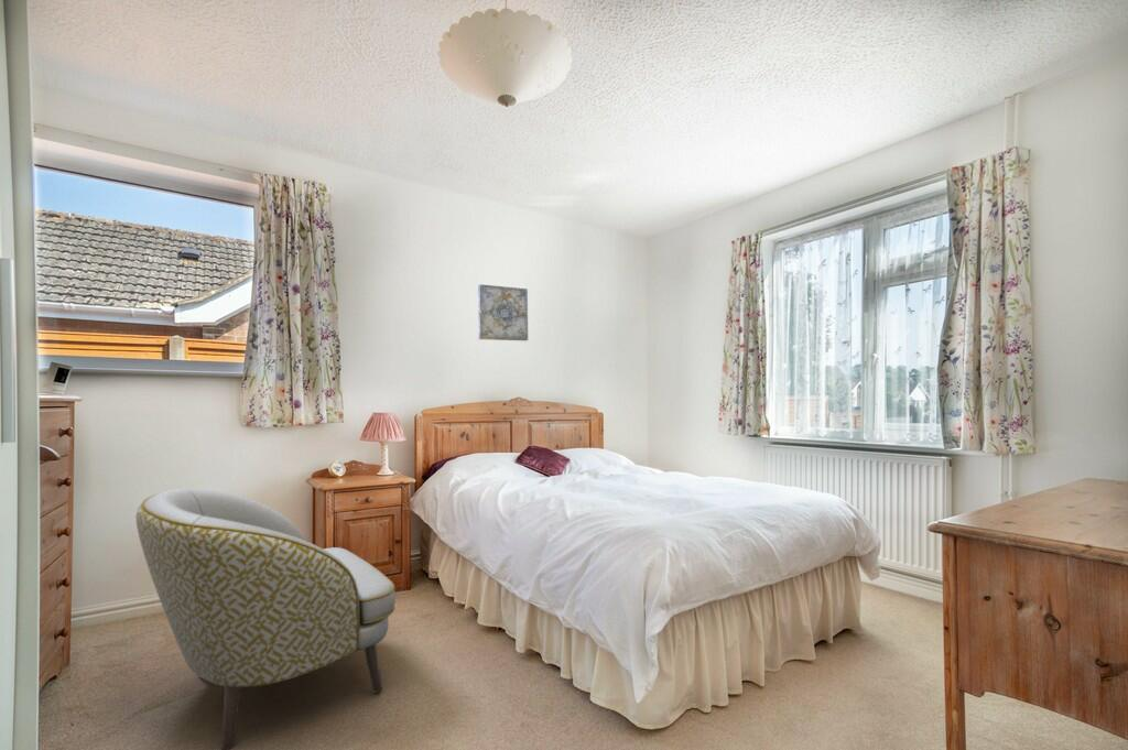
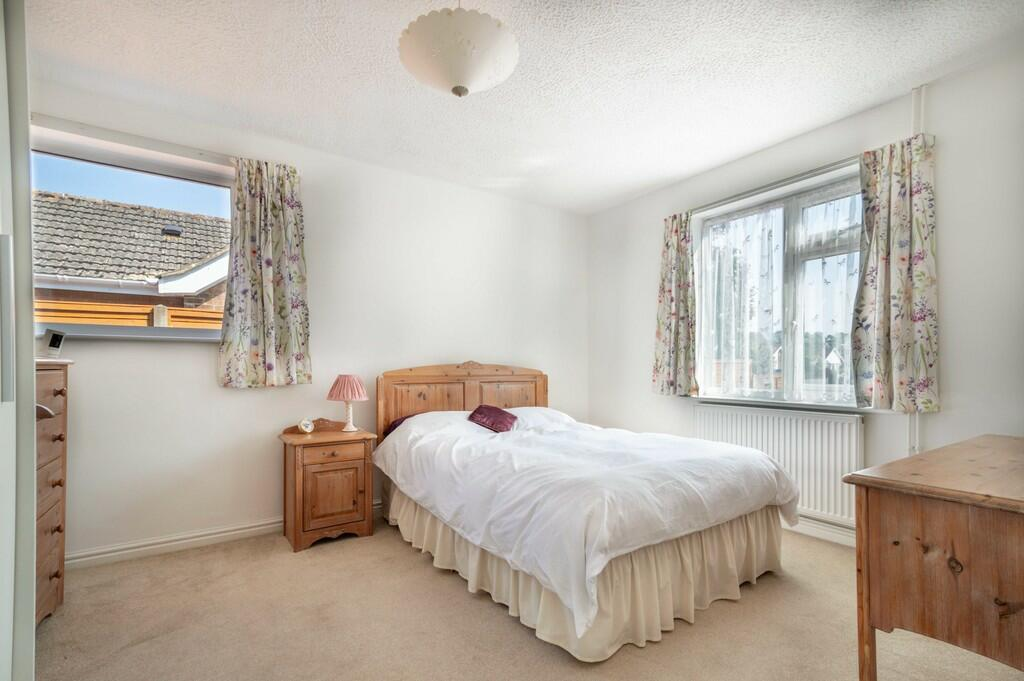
- wall art (503, 313)
- armchair (270, 587)
